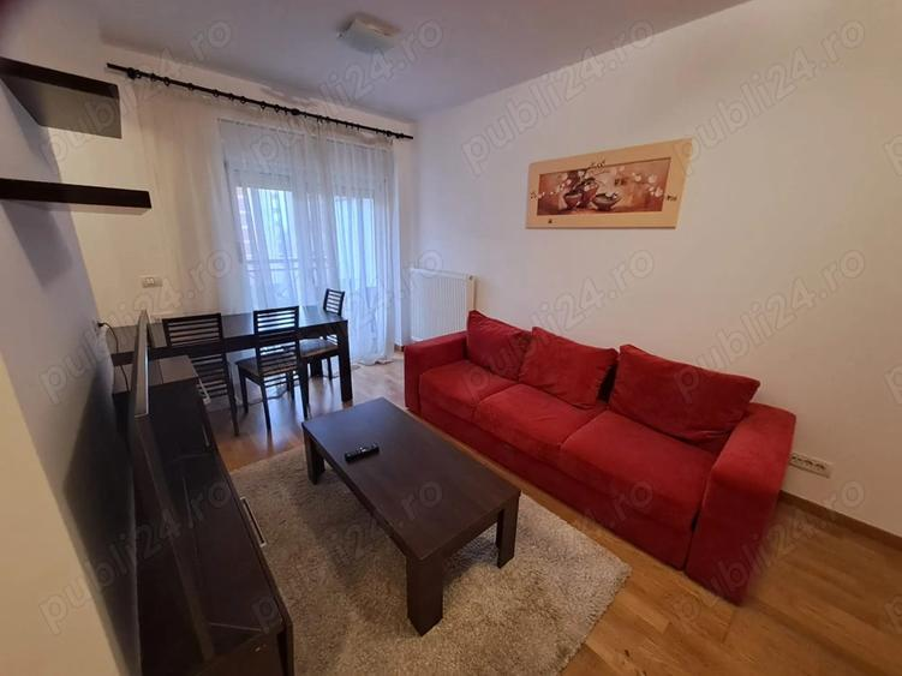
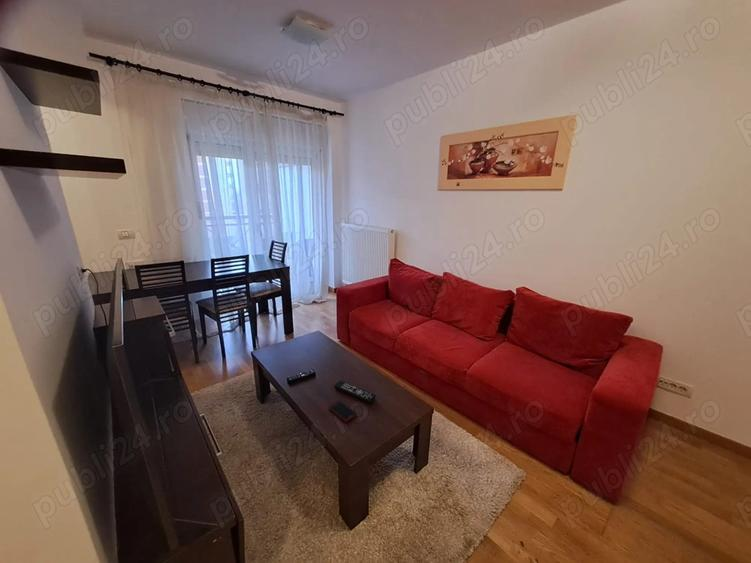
+ remote control (354, 391)
+ cell phone (342, 411)
